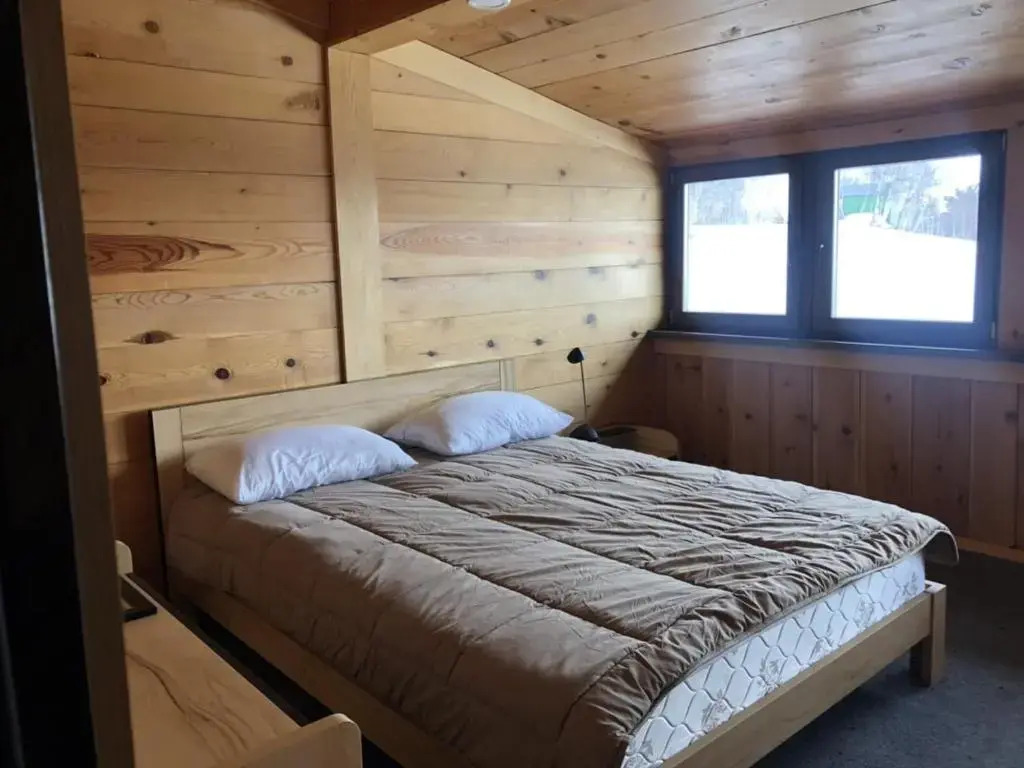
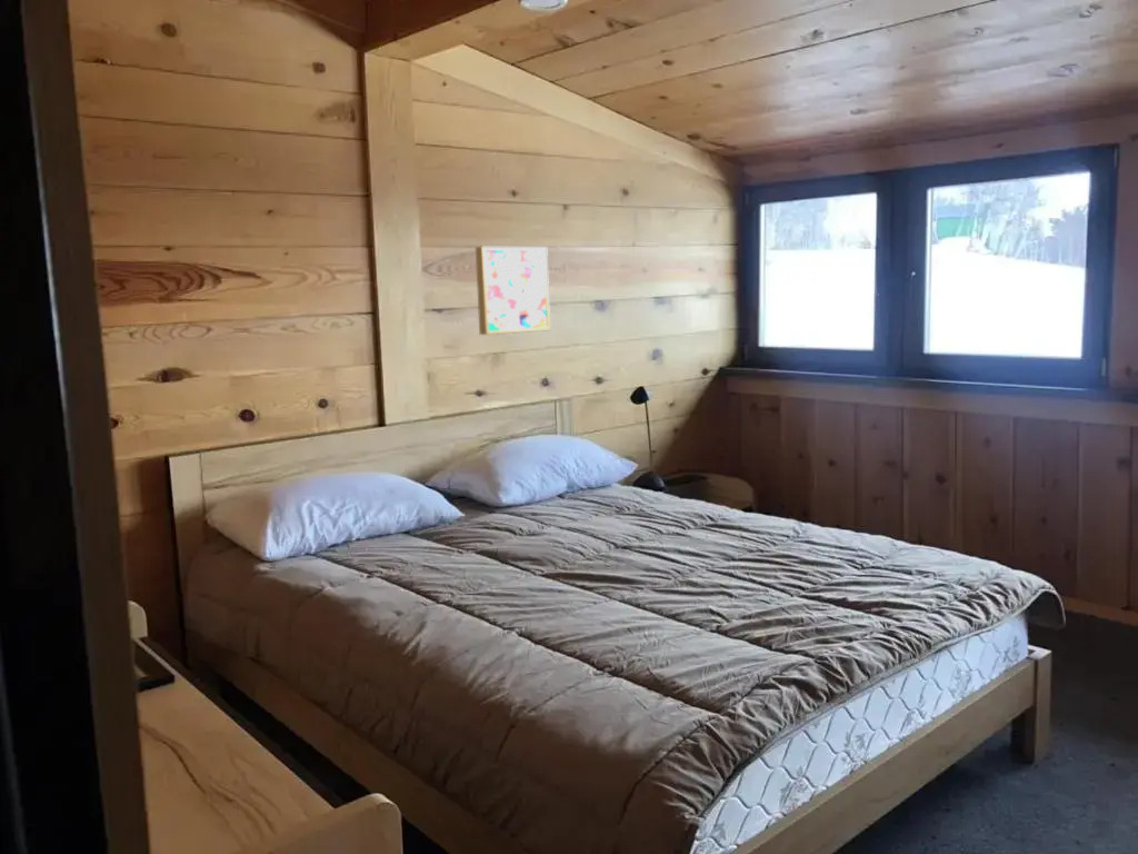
+ wall art (513, 289)
